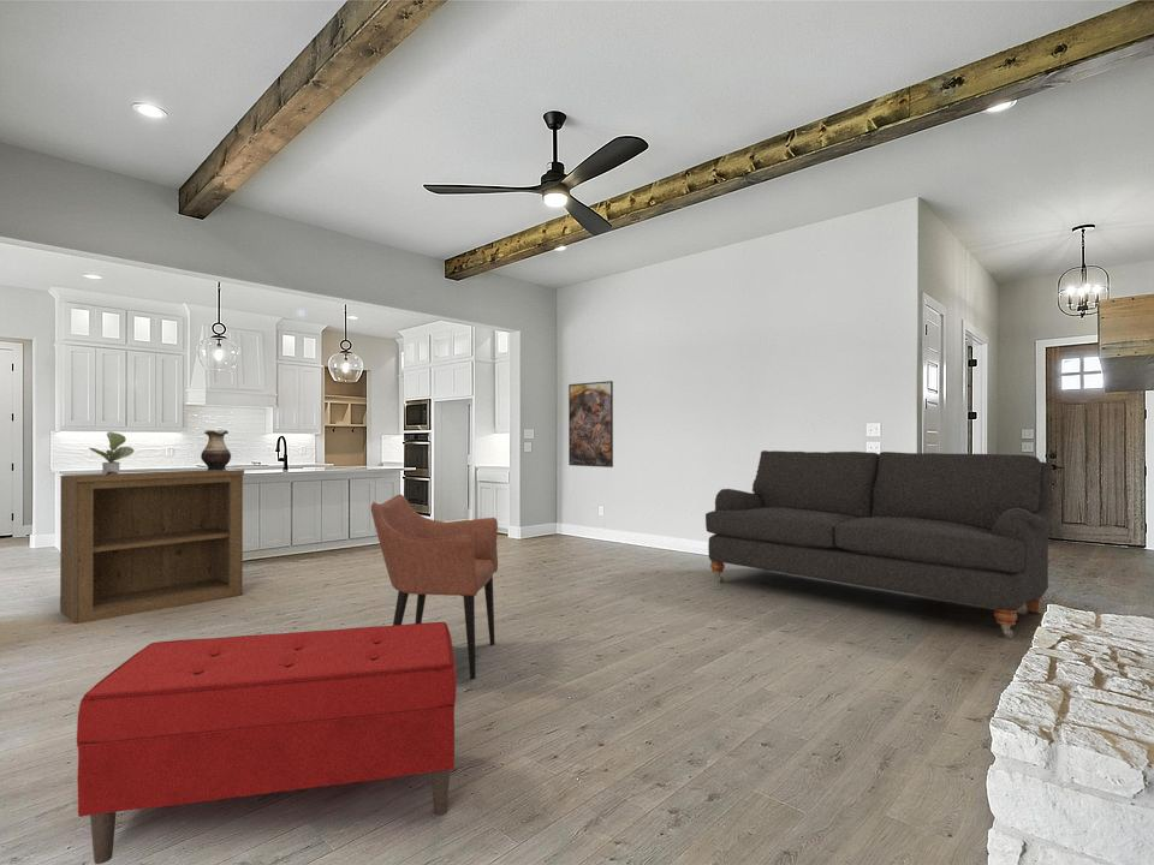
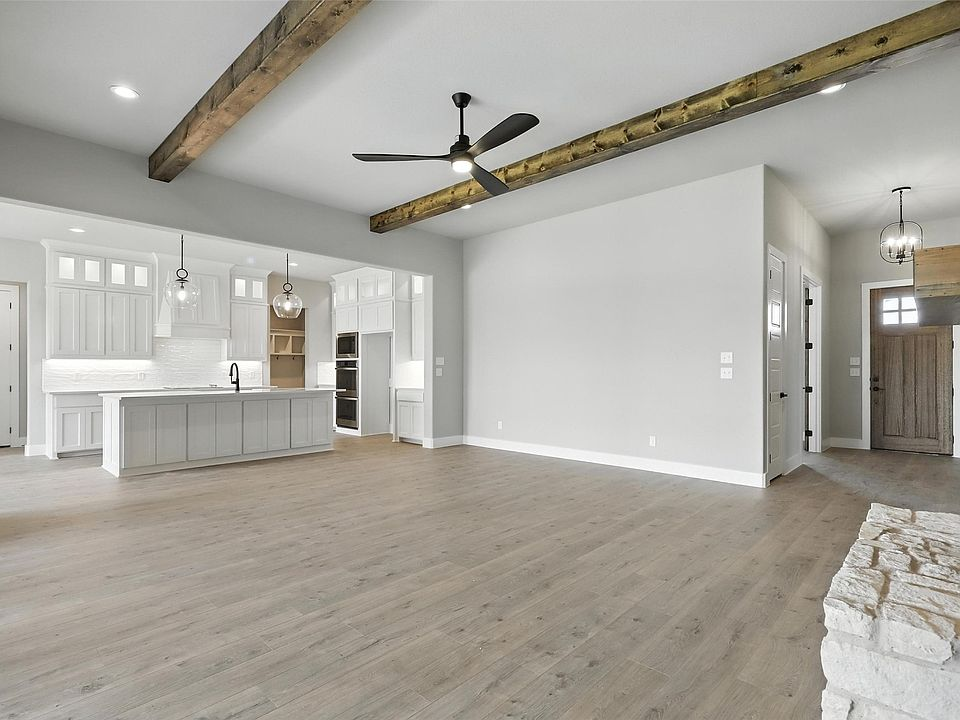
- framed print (590, 424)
- bookshelf (156, 537)
- sofa (864, 523)
- armchair (433, 578)
- bench (293, 724)
- potted plant (112, 453)
- vase (215, 451)
